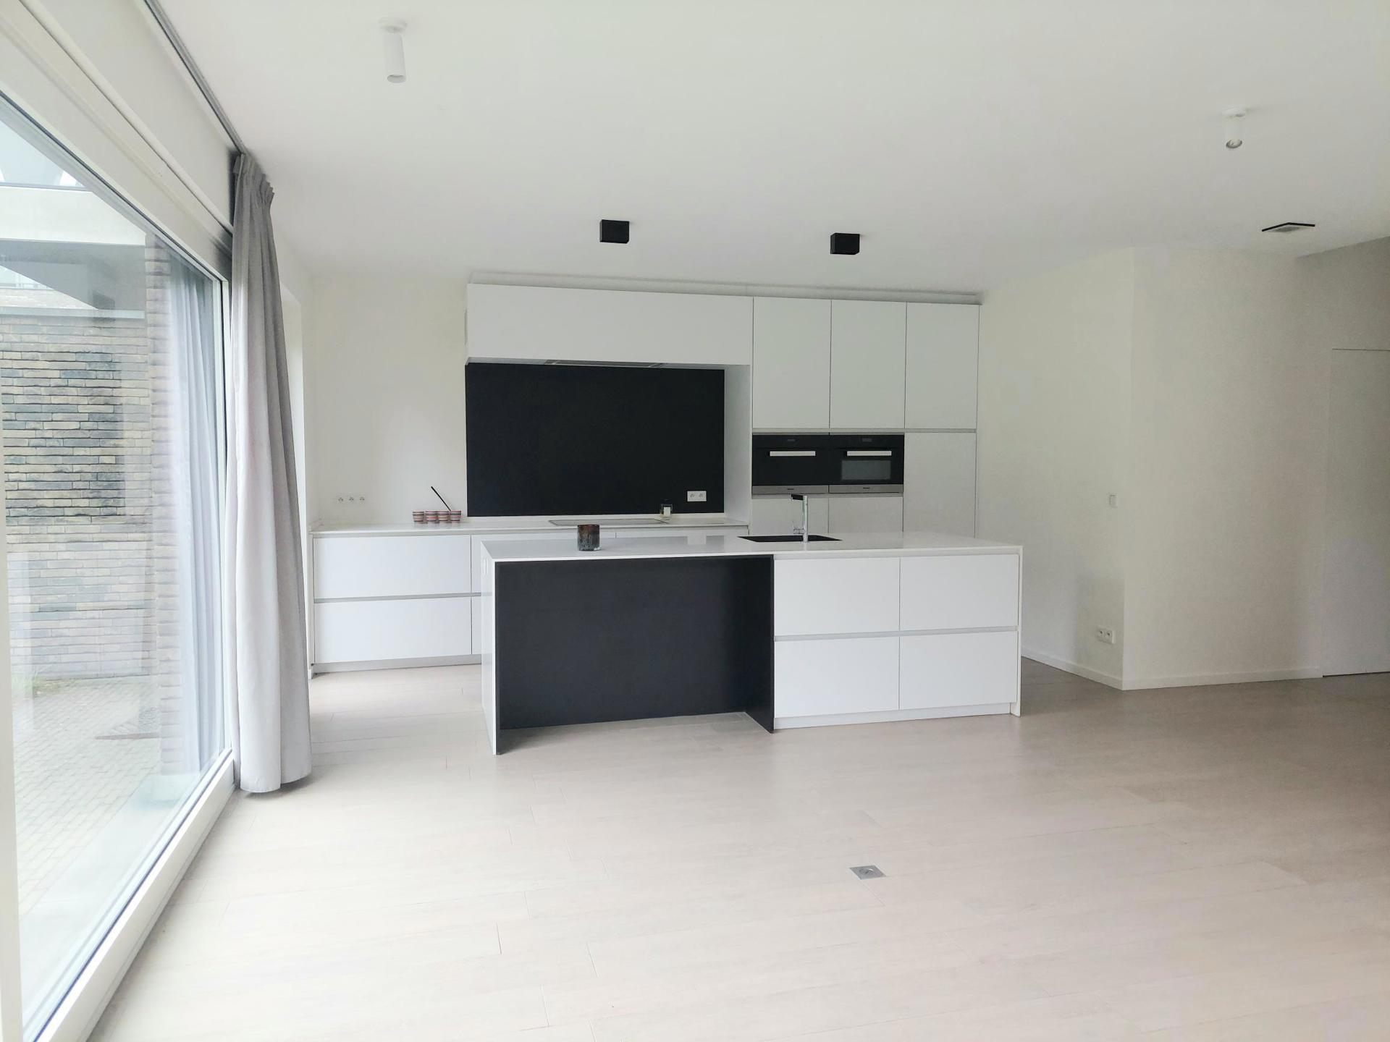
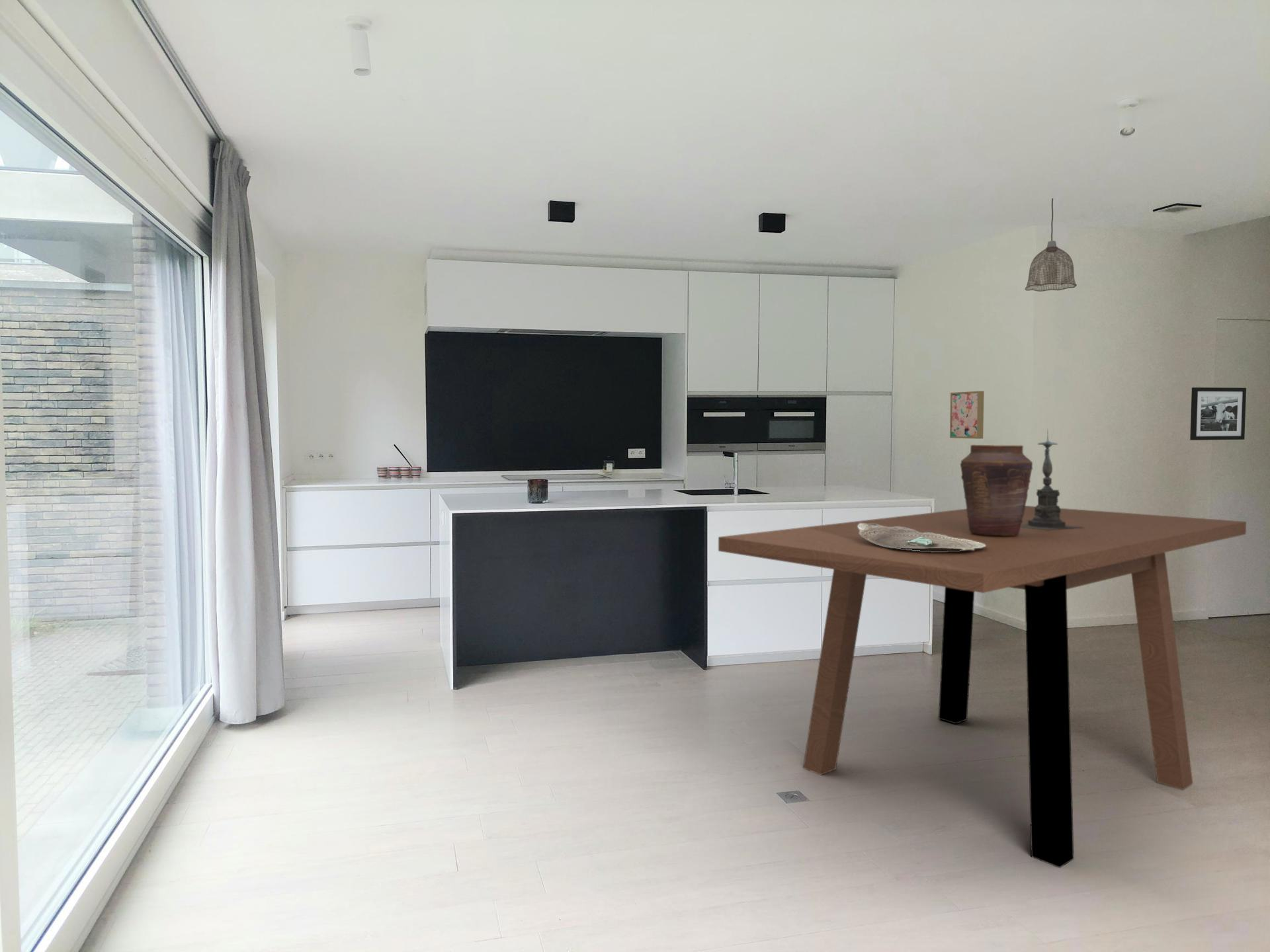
+ wall art (966, 415)
+ picture frame (1218, 413)
+ pendant lamp (1051, 243)
+ vase (995, 489)
+ candle holder (1048, 477)
+ dining table (970, 653)
+ decorative bowl (921, 536)
